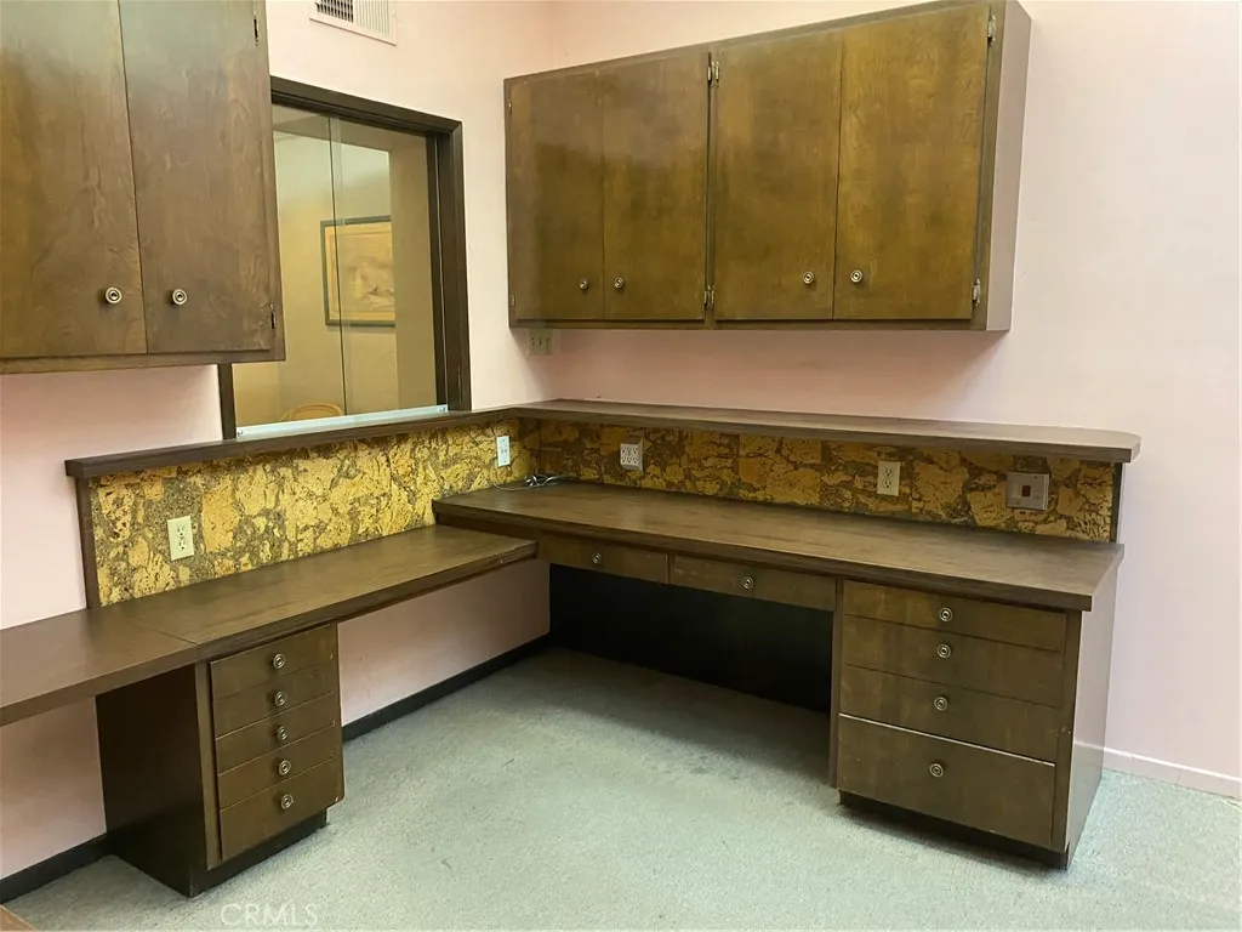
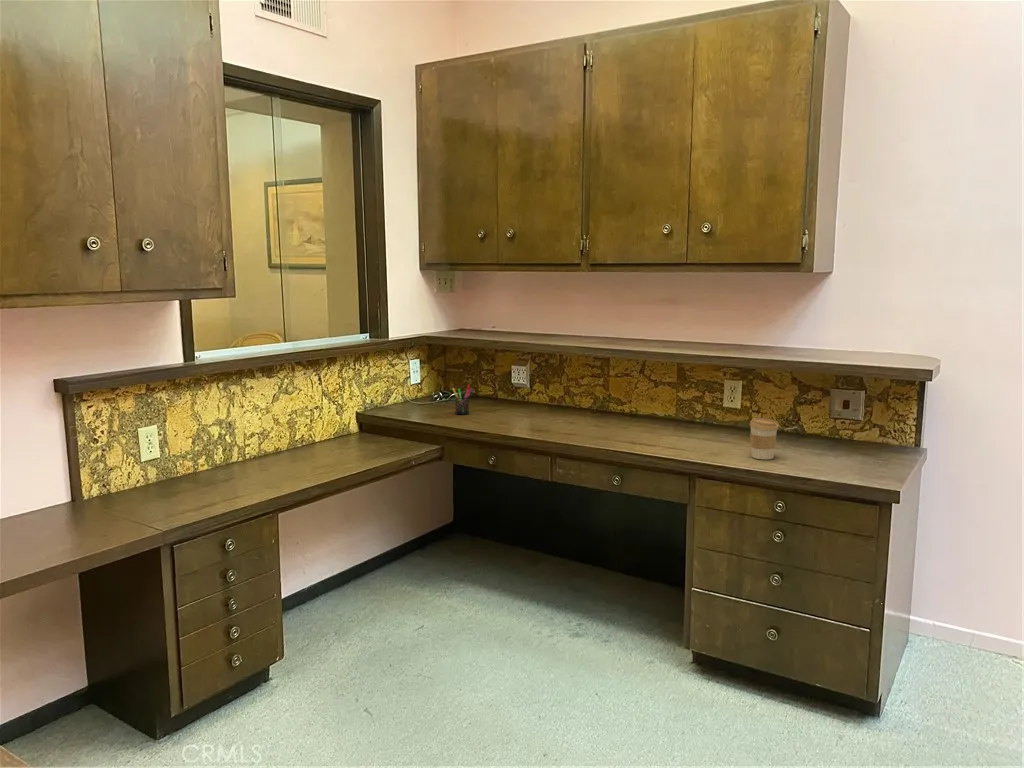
+ coffee cup (763, 438)
+ pen holder (462, 398)
